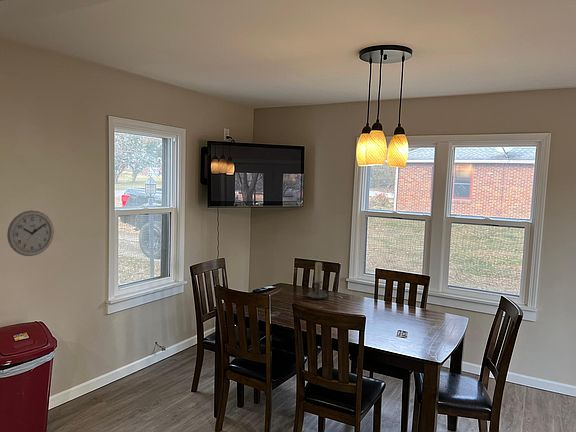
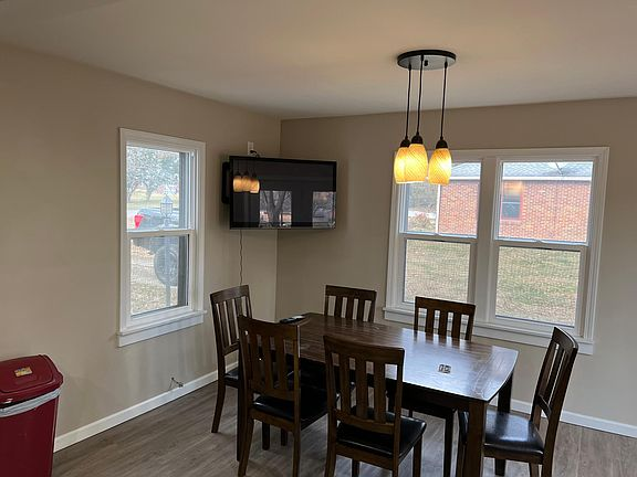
- candle holder (319, 279)
- wall clock (32, 233)
